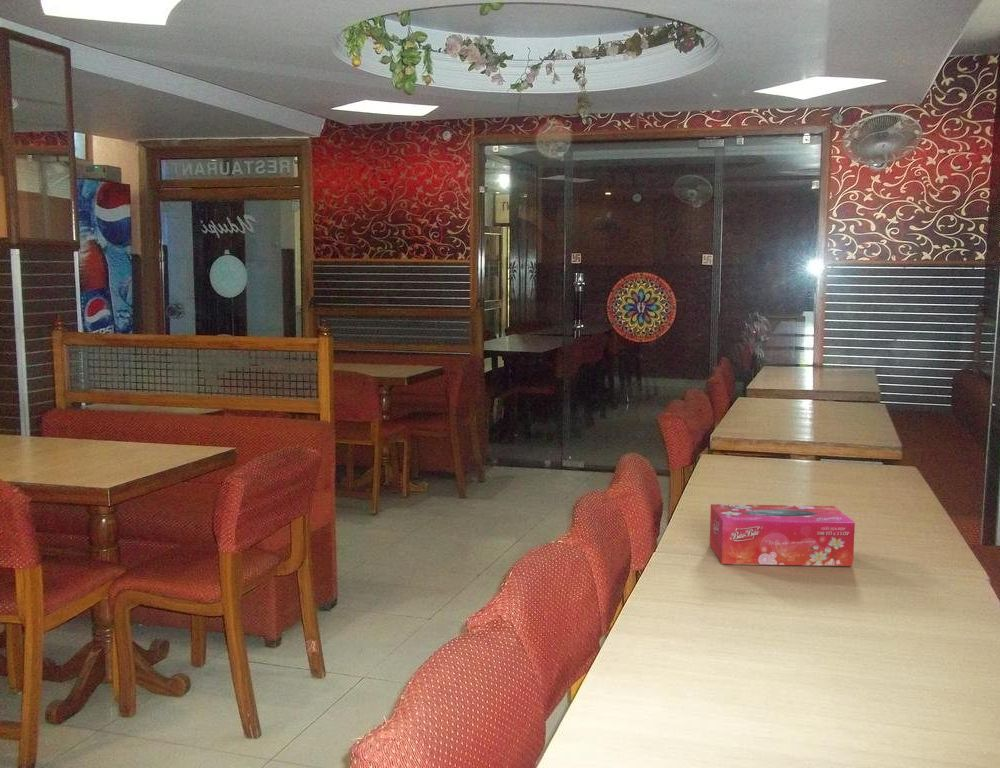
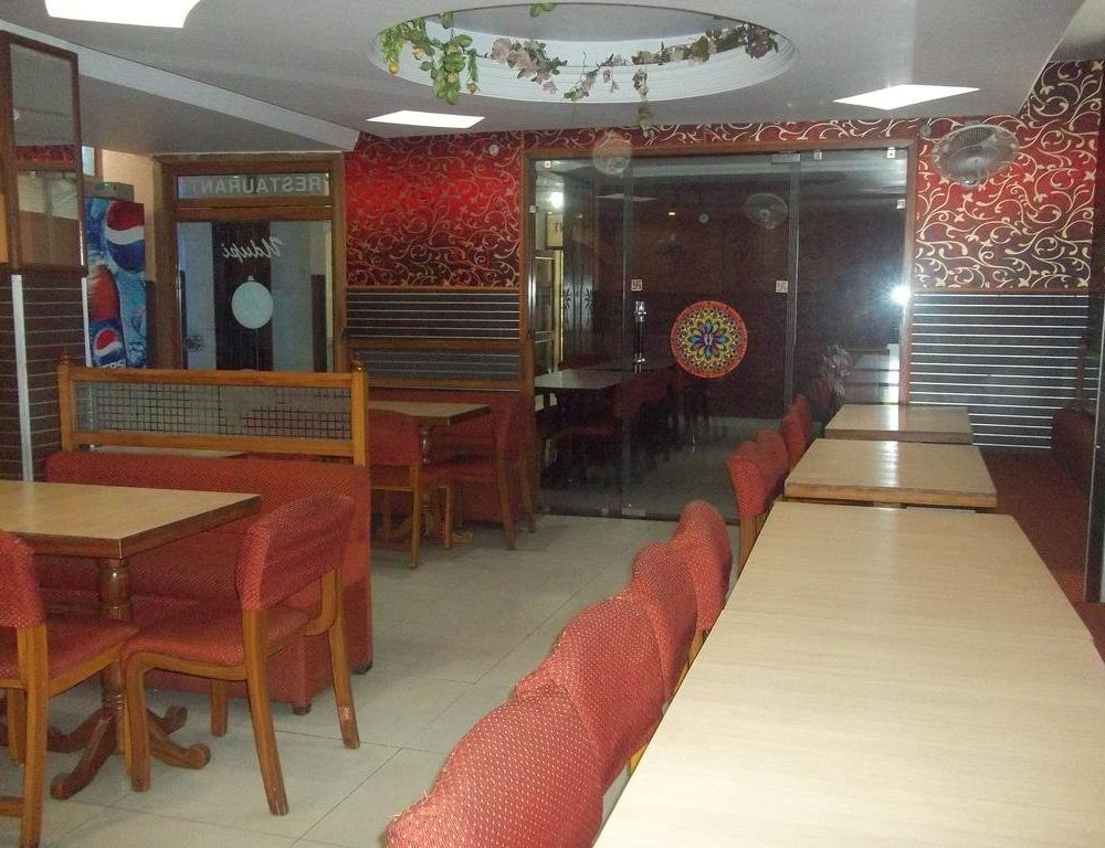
- tissue box (779, 534)
